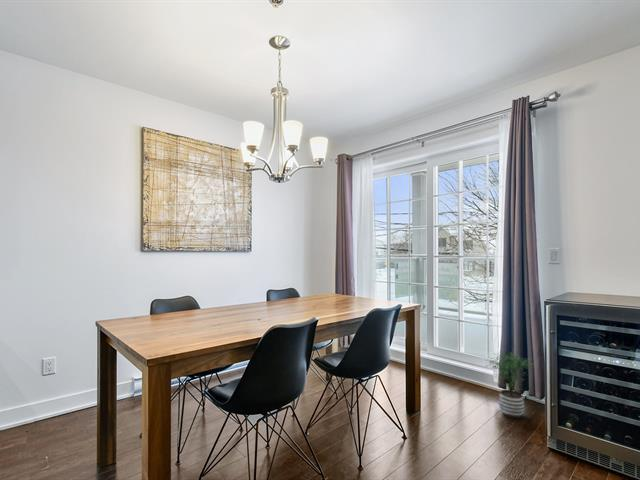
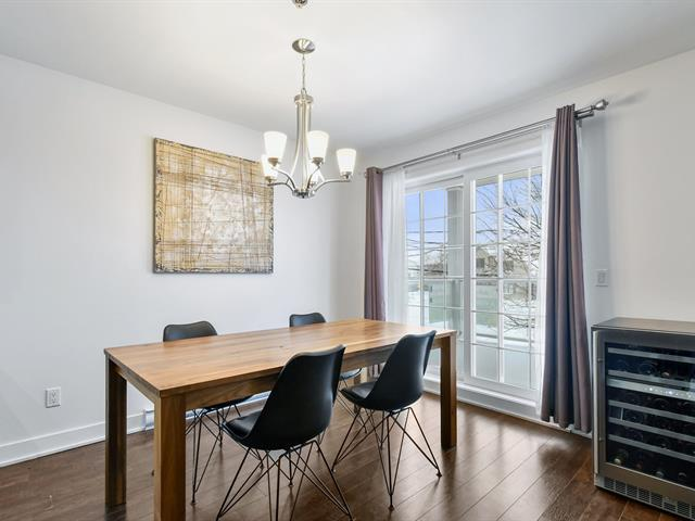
- potted plant (509, 383)
